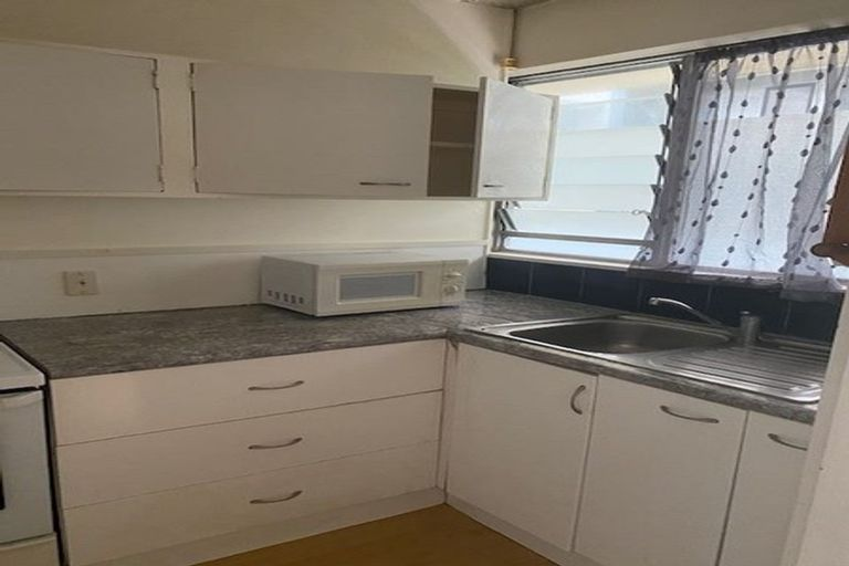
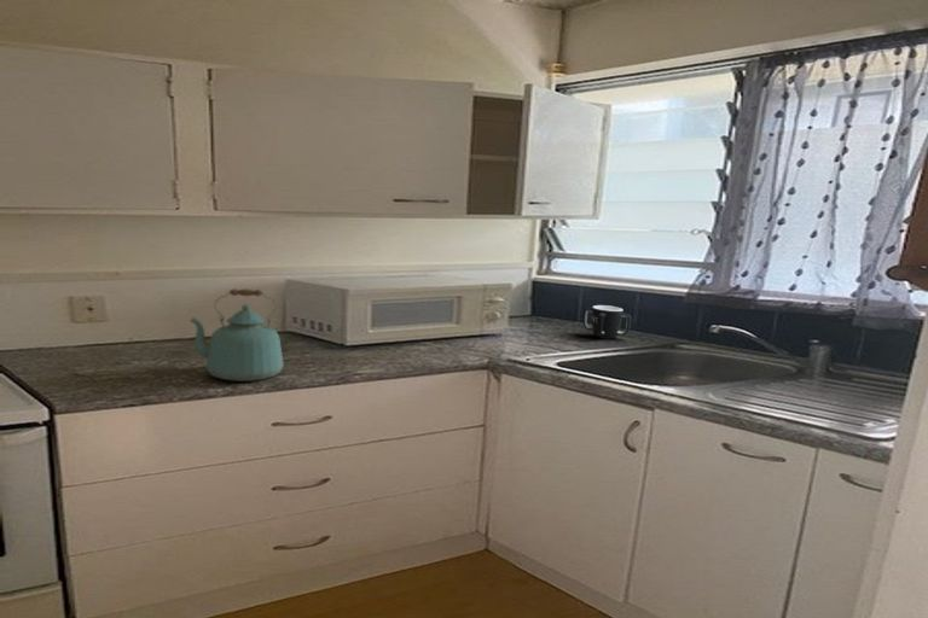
+ mug (605, 322)
+ kettle (237, 331)
